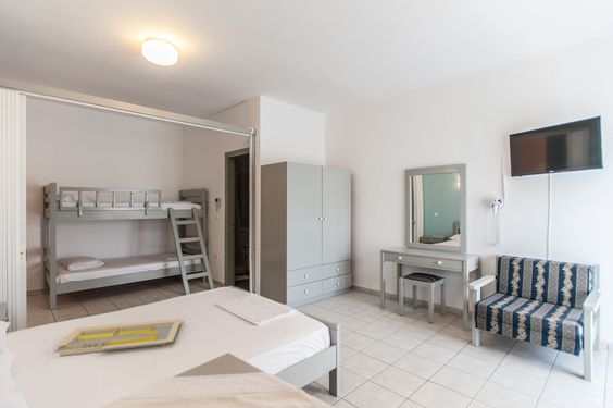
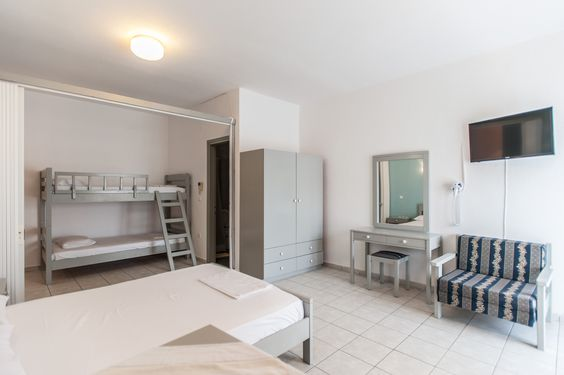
- serving tray (122, 336)
